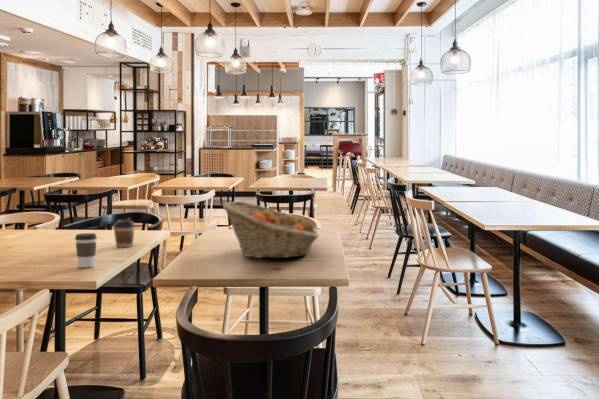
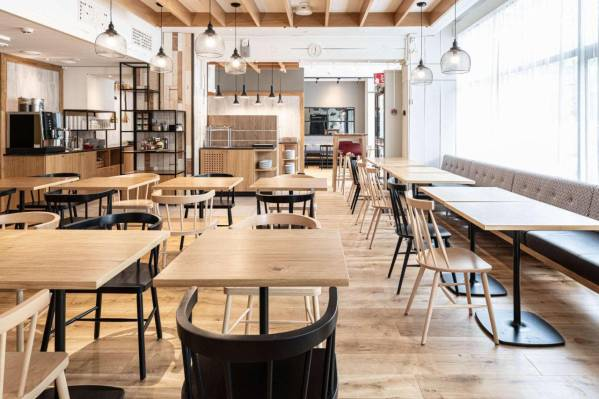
- fruit basket (271, 227)
- coffee cup (124, 232)
- coffee cup (86, 250)
